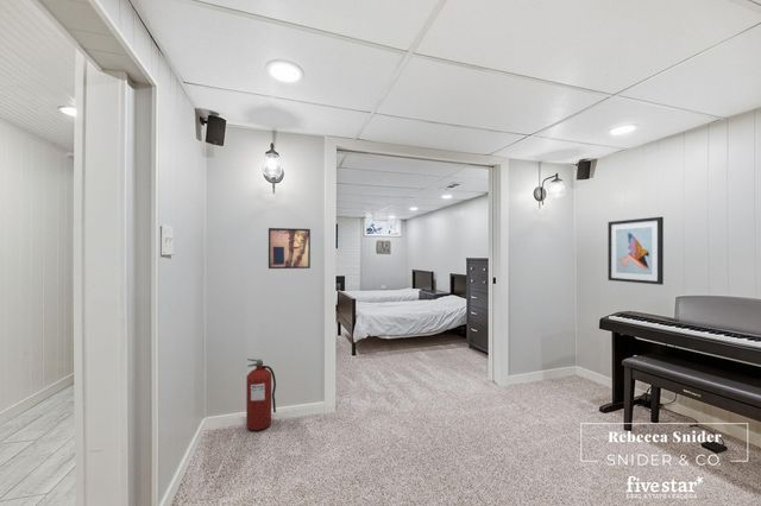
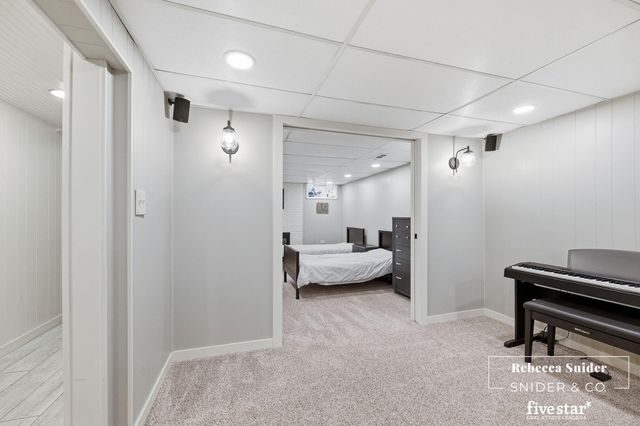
- fire extinguisher (260, 391)
- wall art (633, 251)
- wall art (289, 248)
